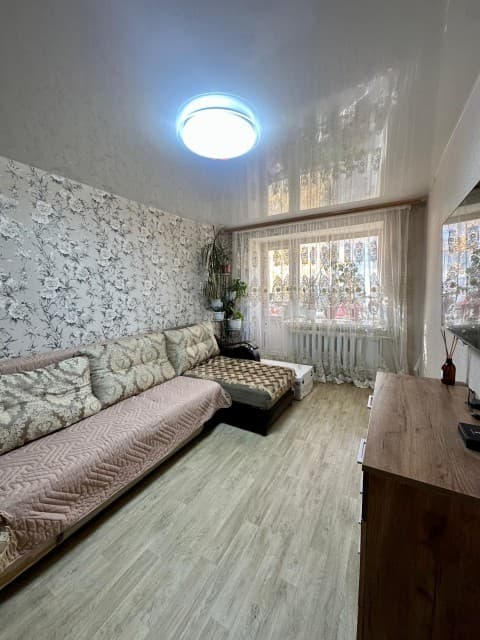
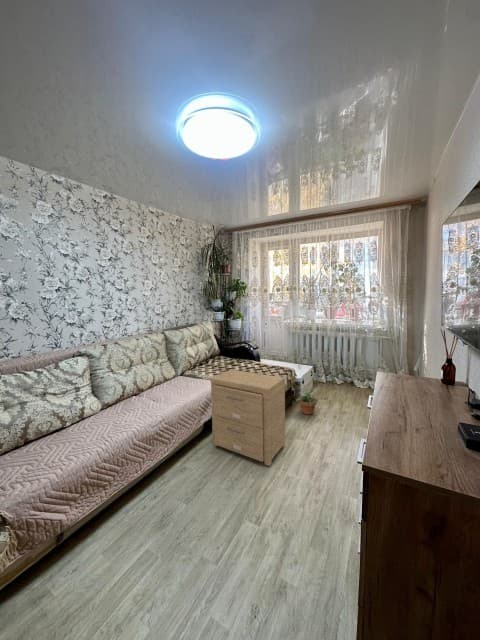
+ side table (246, 413)
+ potted plant (308, 400)
